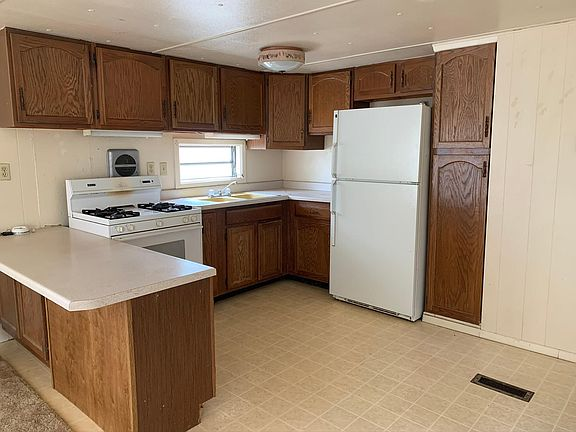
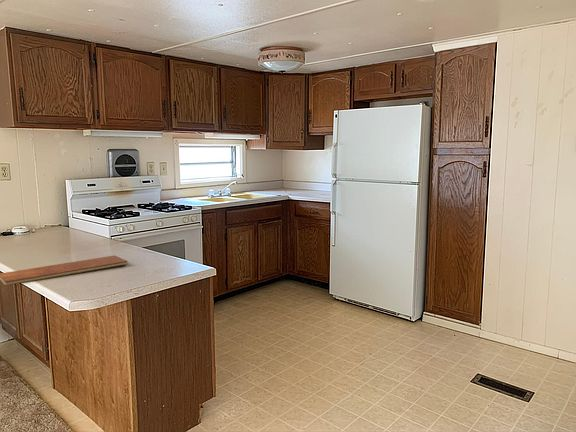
+ chopping board (66, 268)
